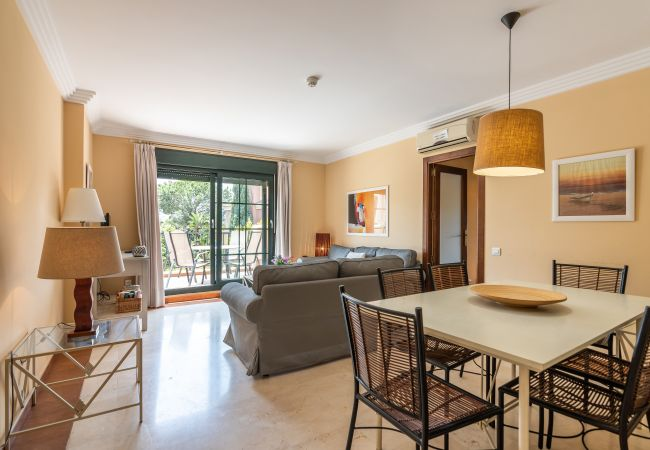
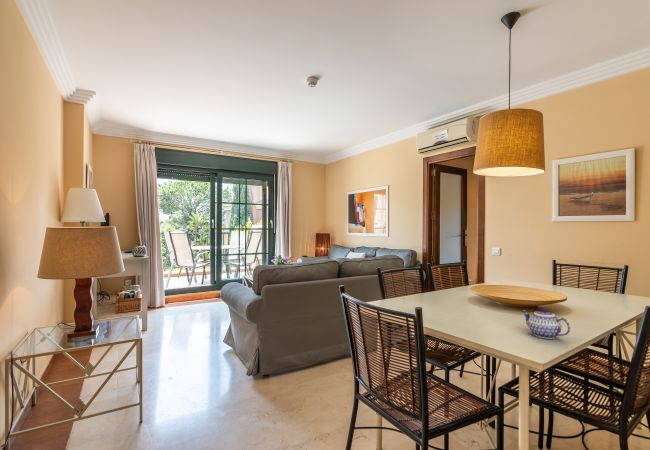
+ teapot (544, 322)
